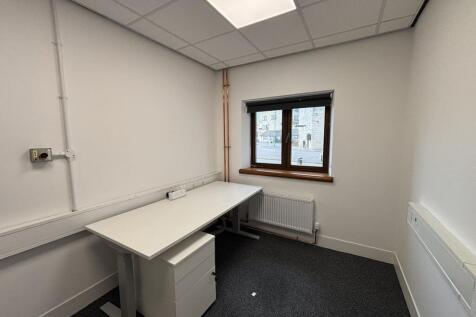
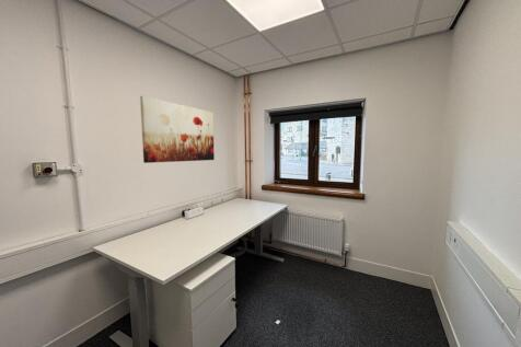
+ wall art (183, 134)
